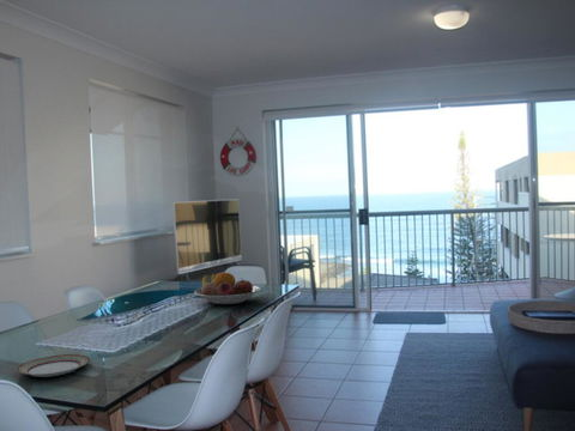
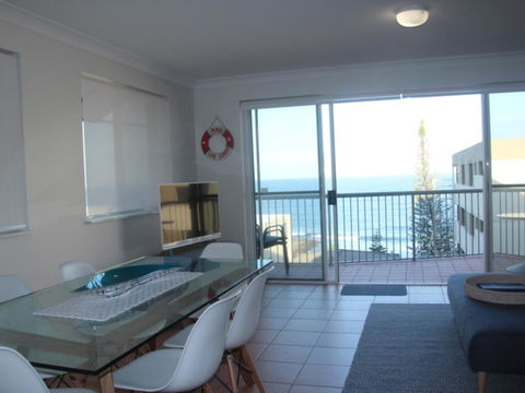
- plate (54, 366)
- fruit bowl (228, 287)
